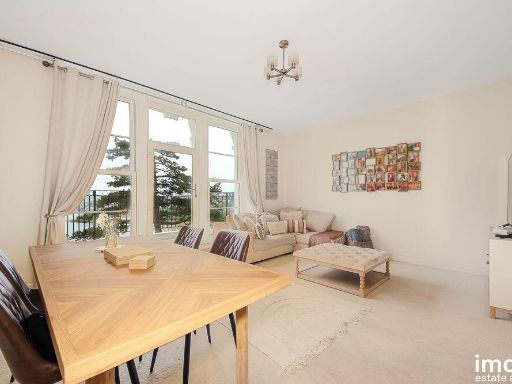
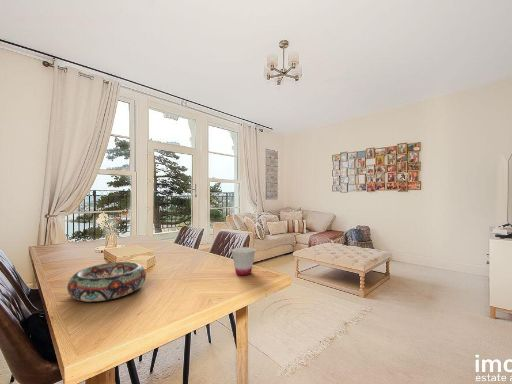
+ decorative bowl (109, 280)
+ cup (243, 261)
